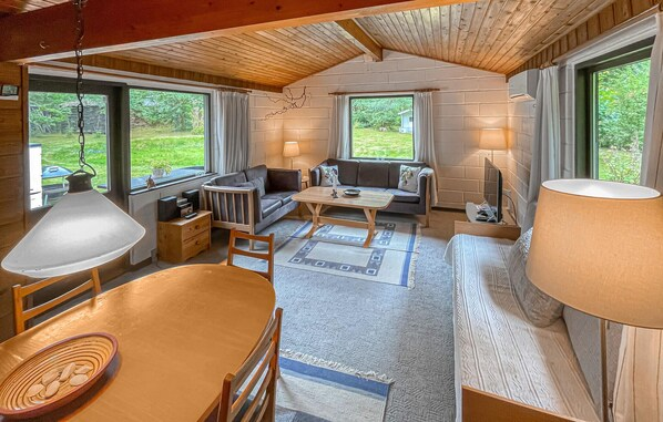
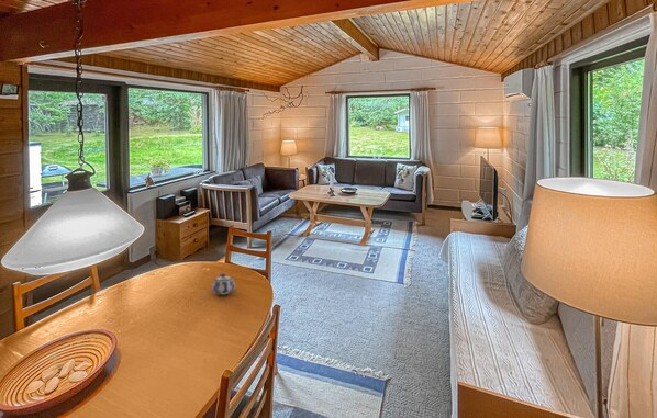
+ teapot (223, 282)
